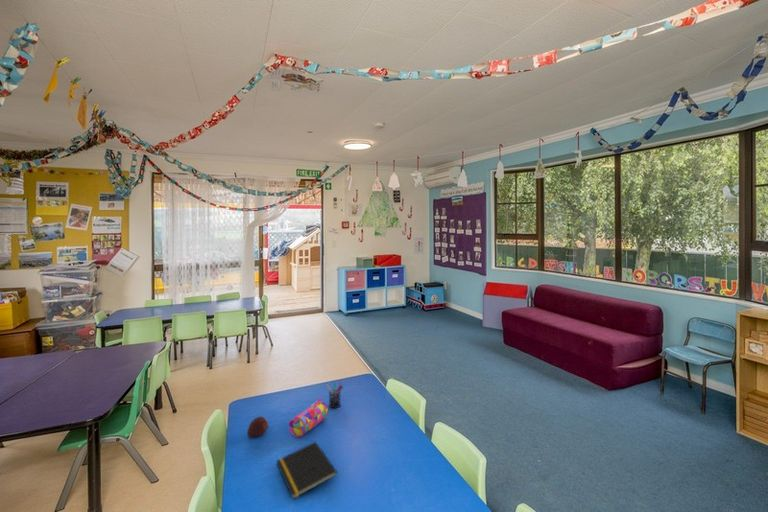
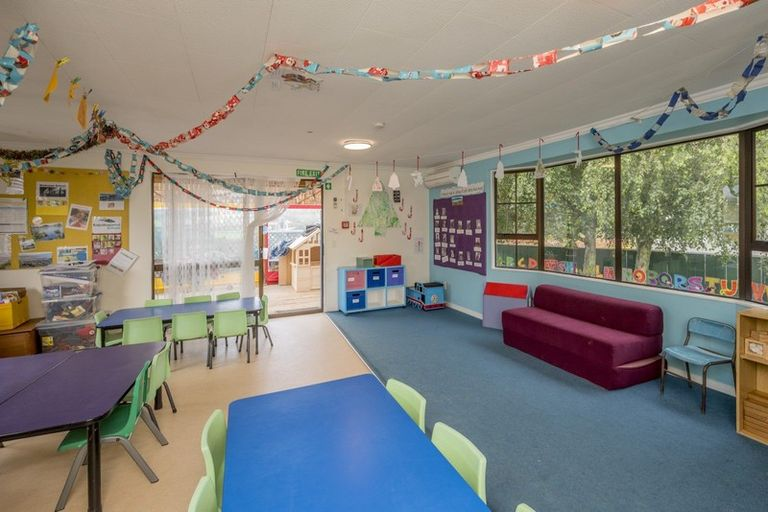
- pencil case (309, 417)
- notepad (305, 467)
- apple (258, 425)
- pen holder (335, 393)
